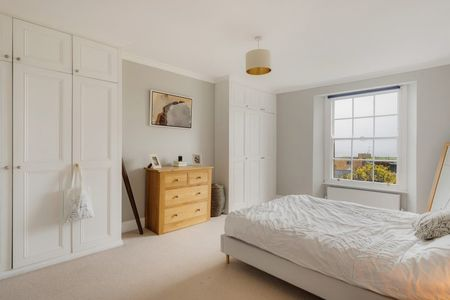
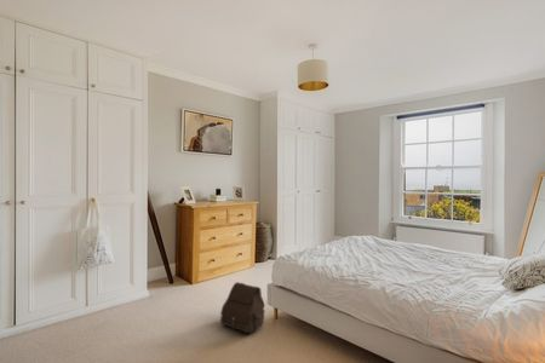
+ satchel (245, 304)
